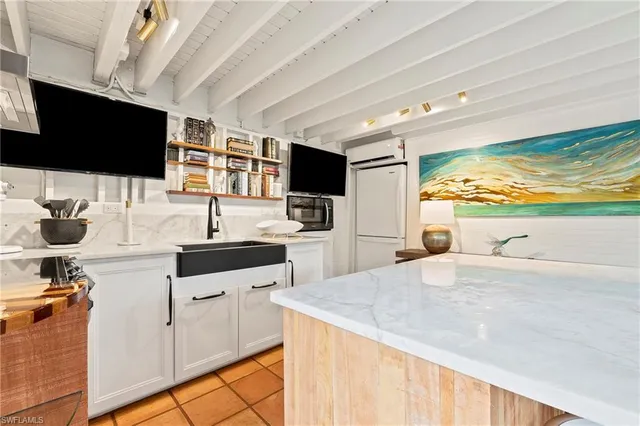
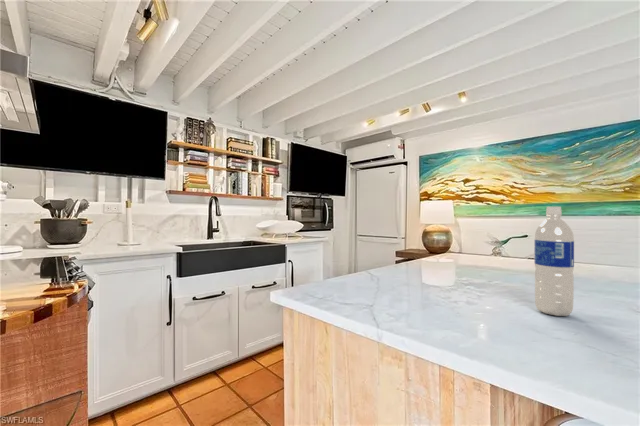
+ water bottle (553, 259)
